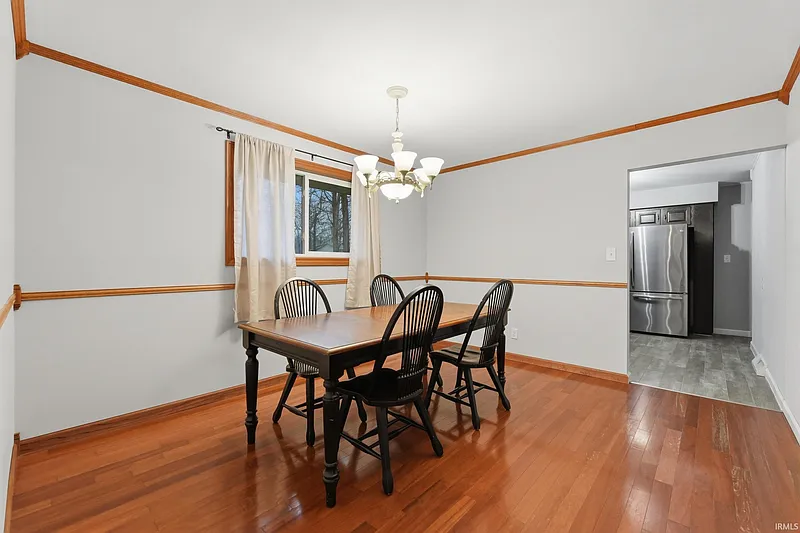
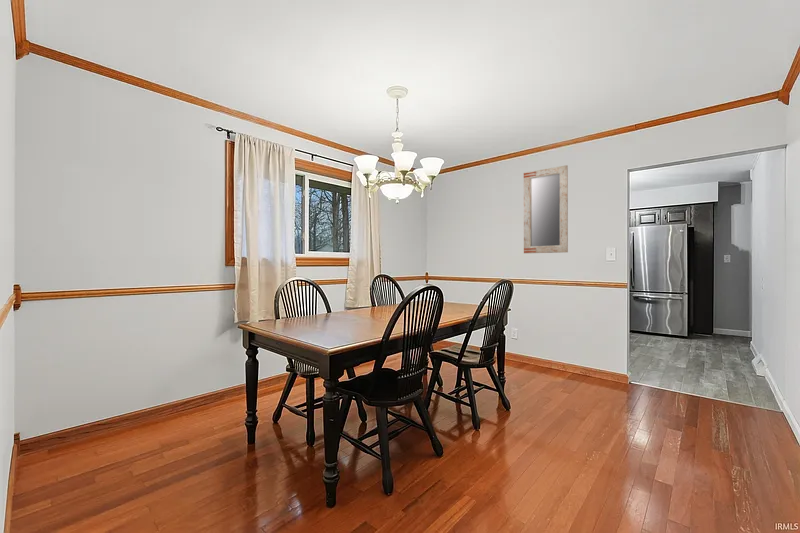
+ home mirror (544, 211)
